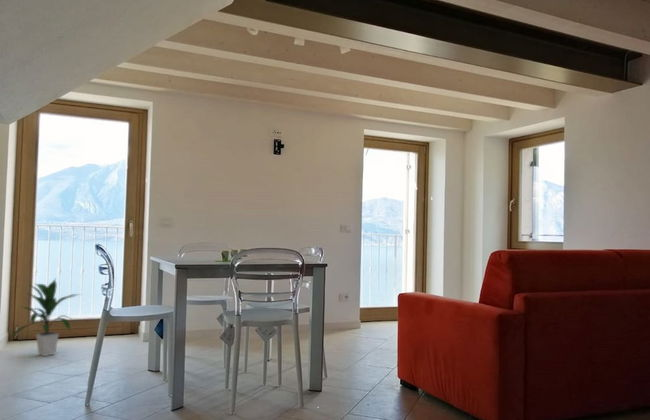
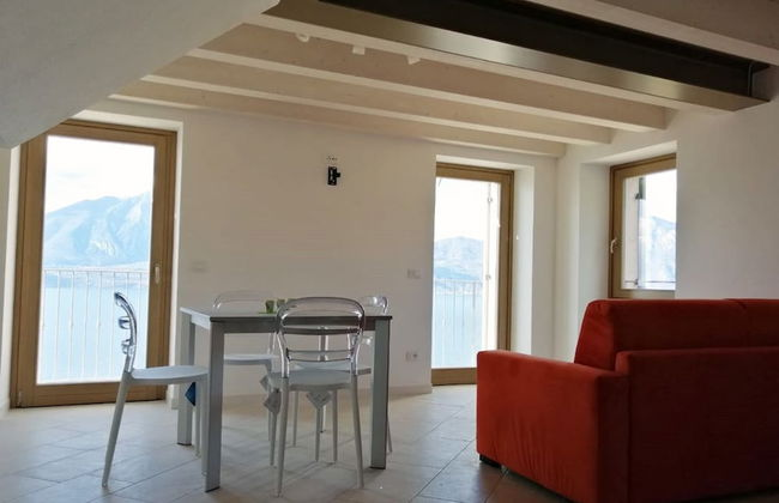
- indoor plant (44, 315)
